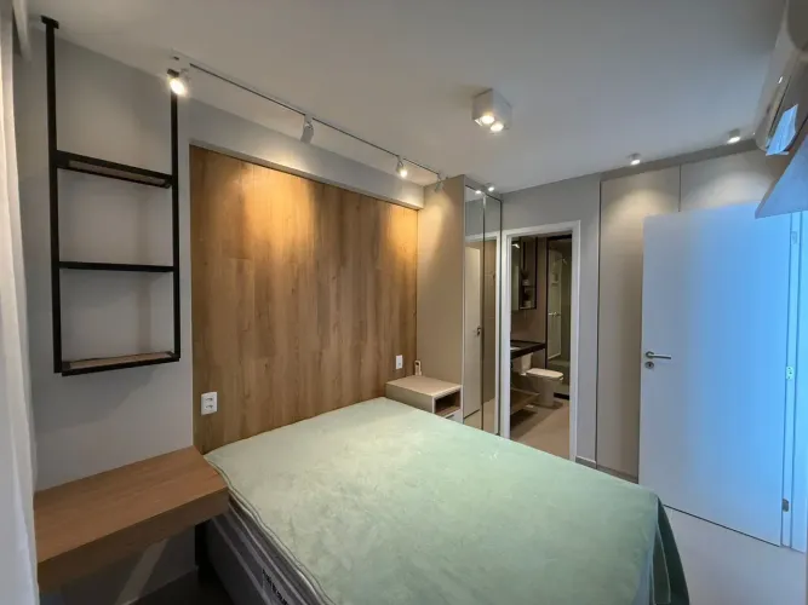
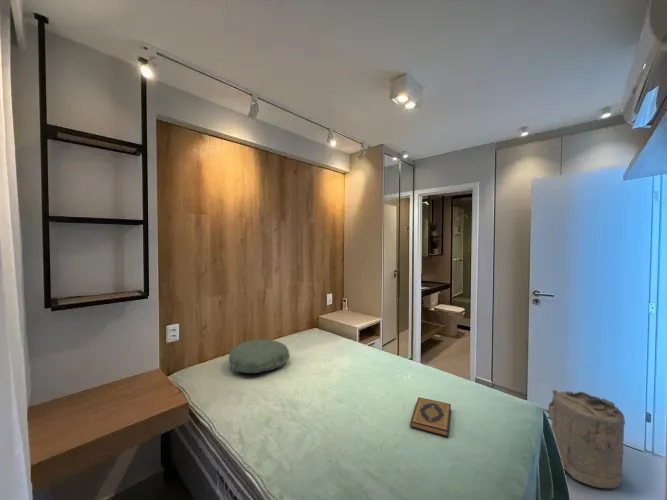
+ pillow (258, 354)
+ hardback book (431, 415)
+ laundry hamper (585, 434)
